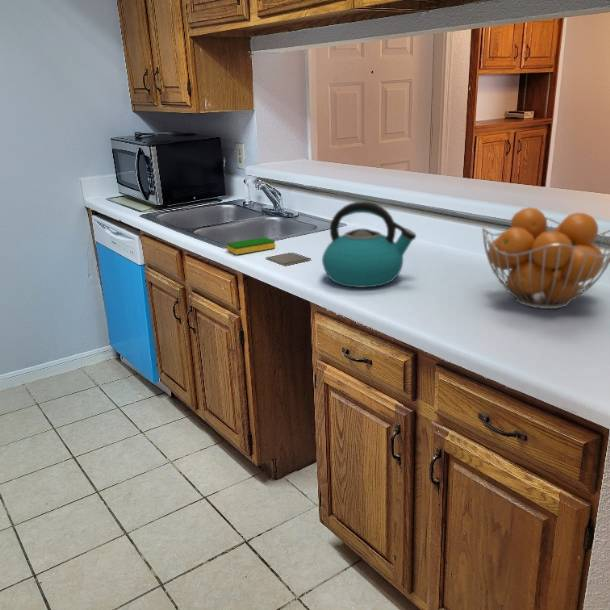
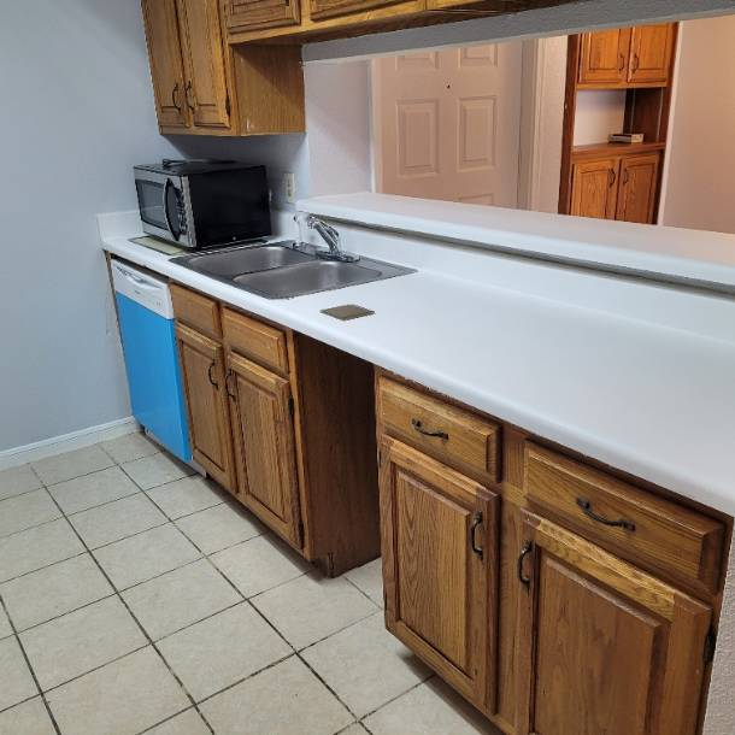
- kettle (368, 241)
- dish sponge (251, 245)
- fruit basket (546, 256)
